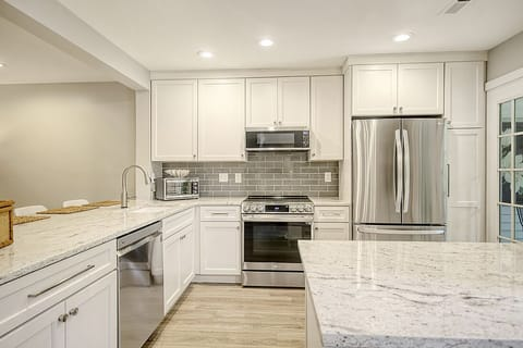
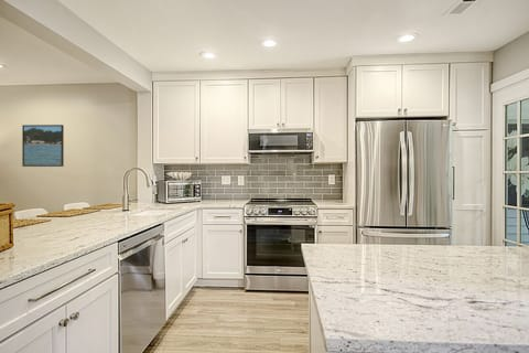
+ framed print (42, 146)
